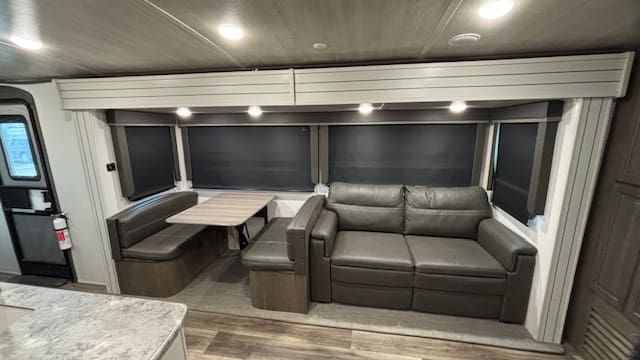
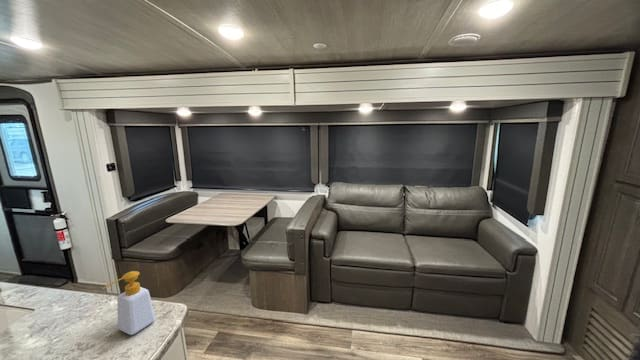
+ soap bottle (127, 302)
